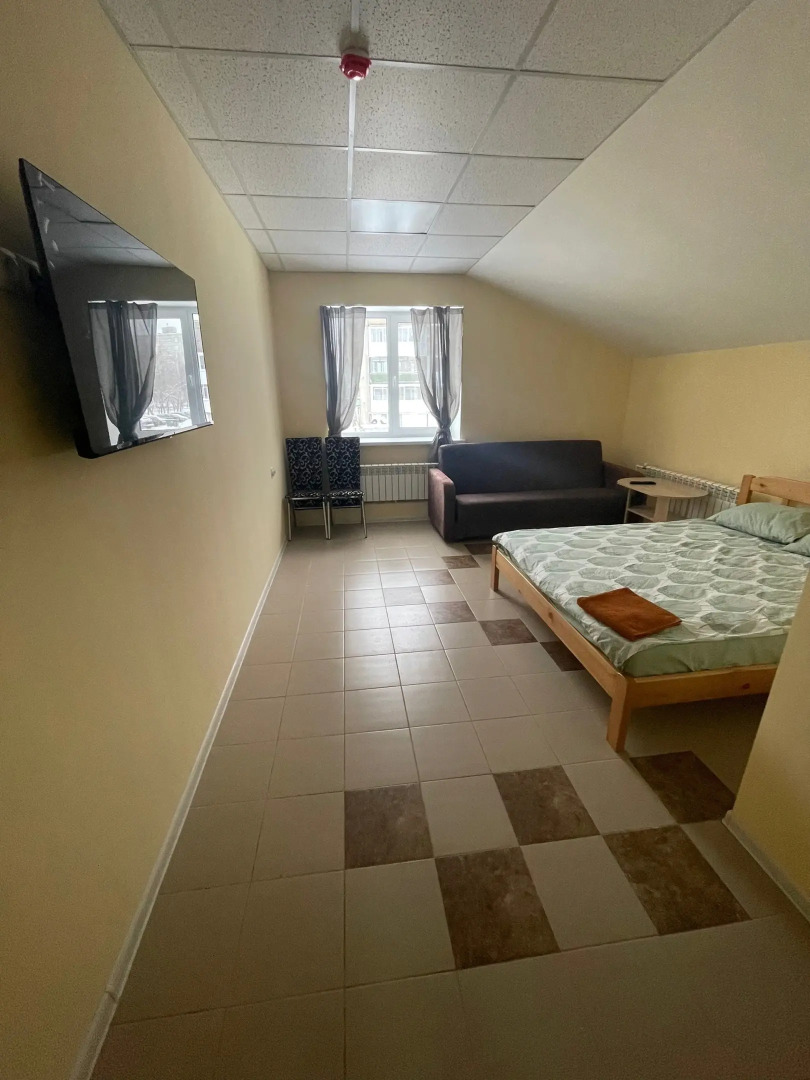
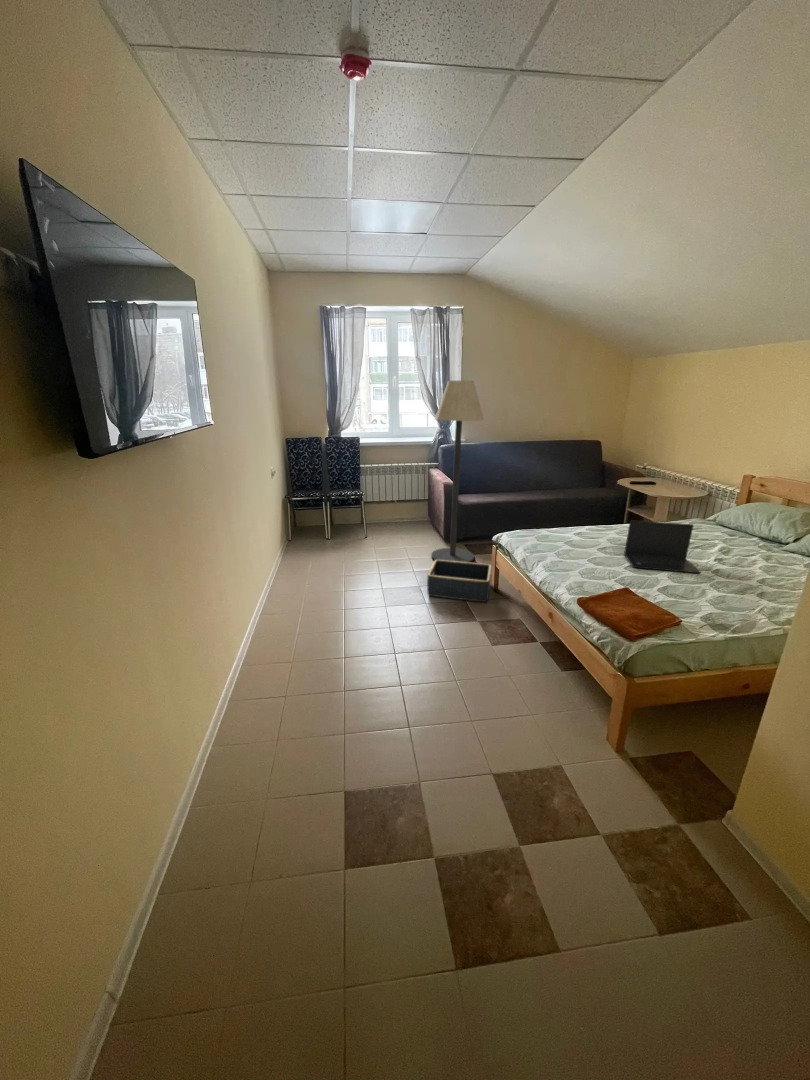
+ laptop (663, 546)
+ floor lamp (456, 474)
+ basket (460, 580)
